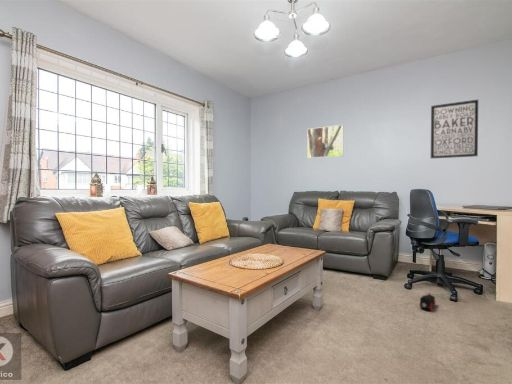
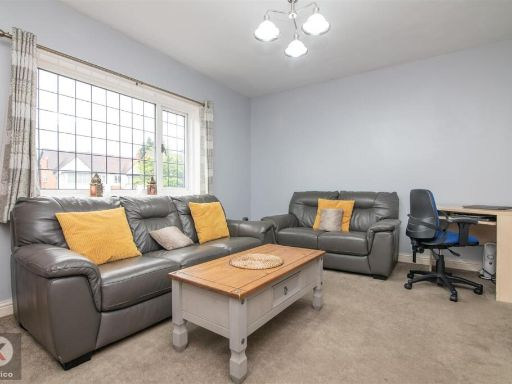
- wall art (453, 130)
- toy train (427, 301)
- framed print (324, 142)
